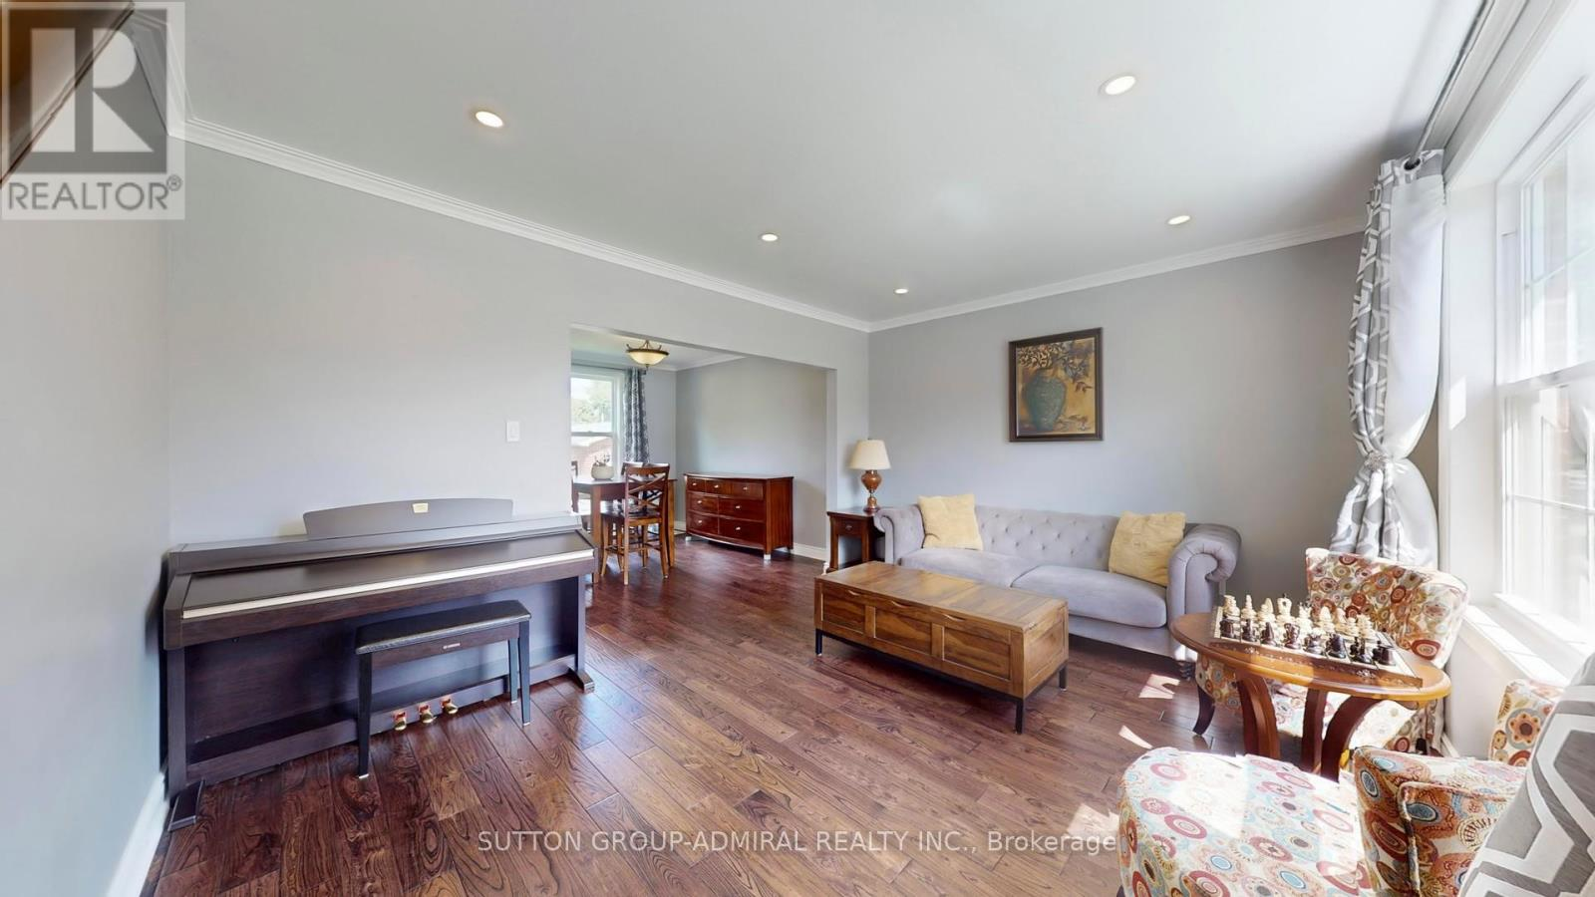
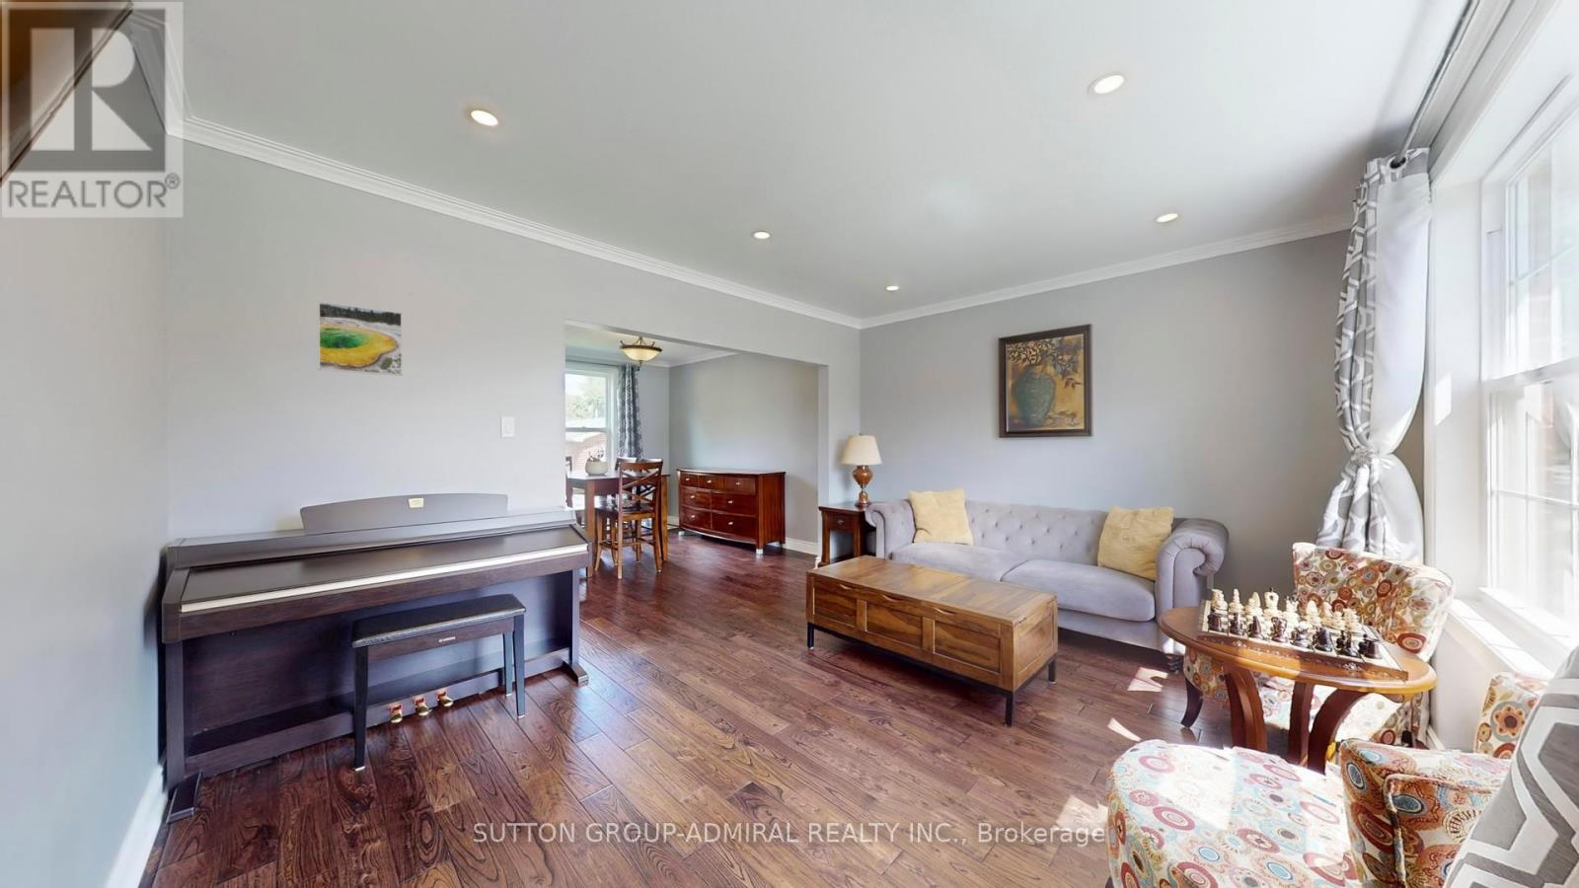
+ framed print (361, 339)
